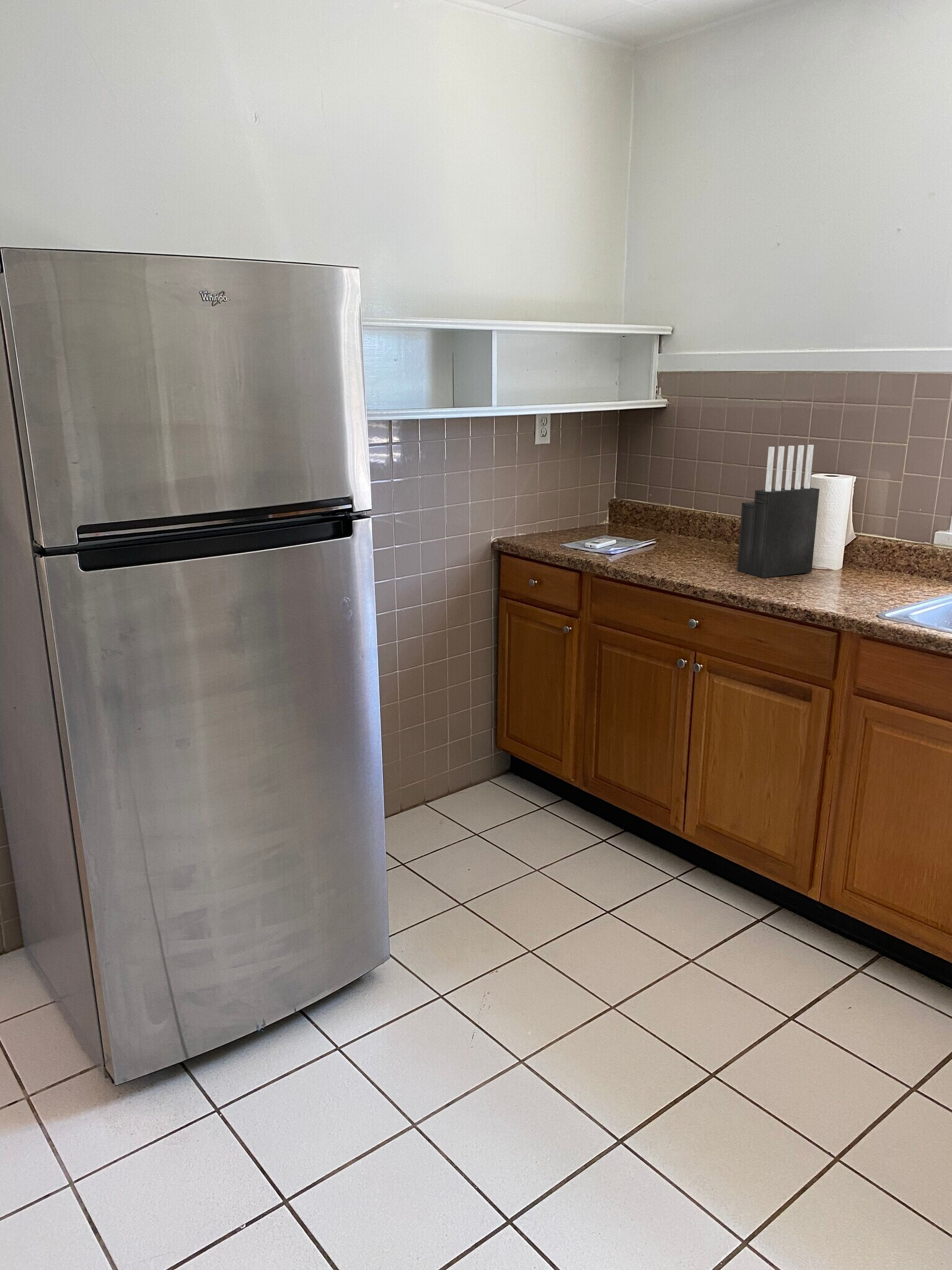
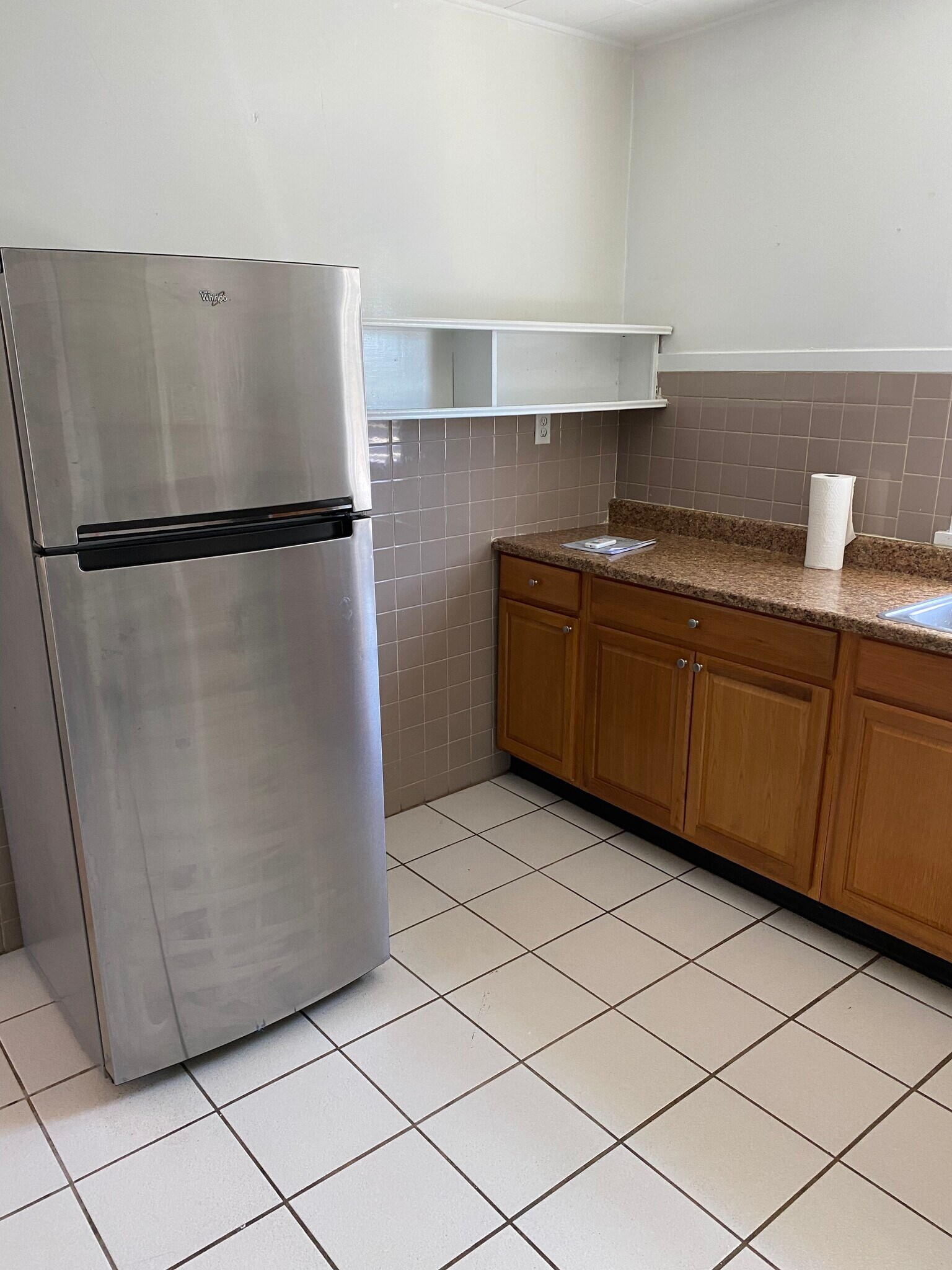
- knife block (776, 508)
